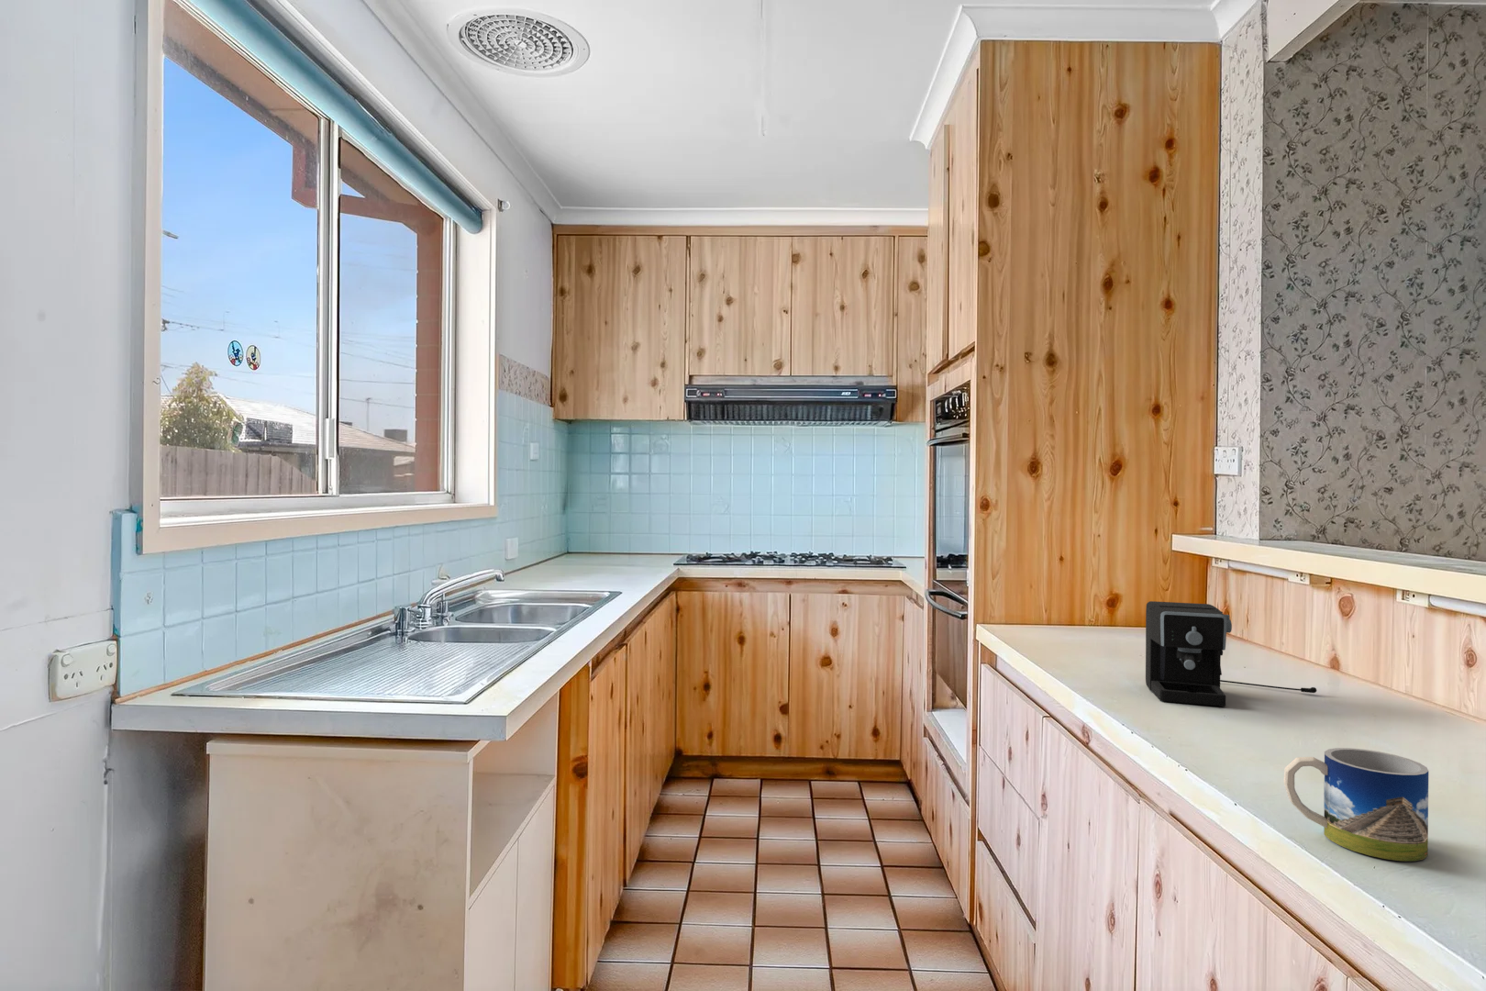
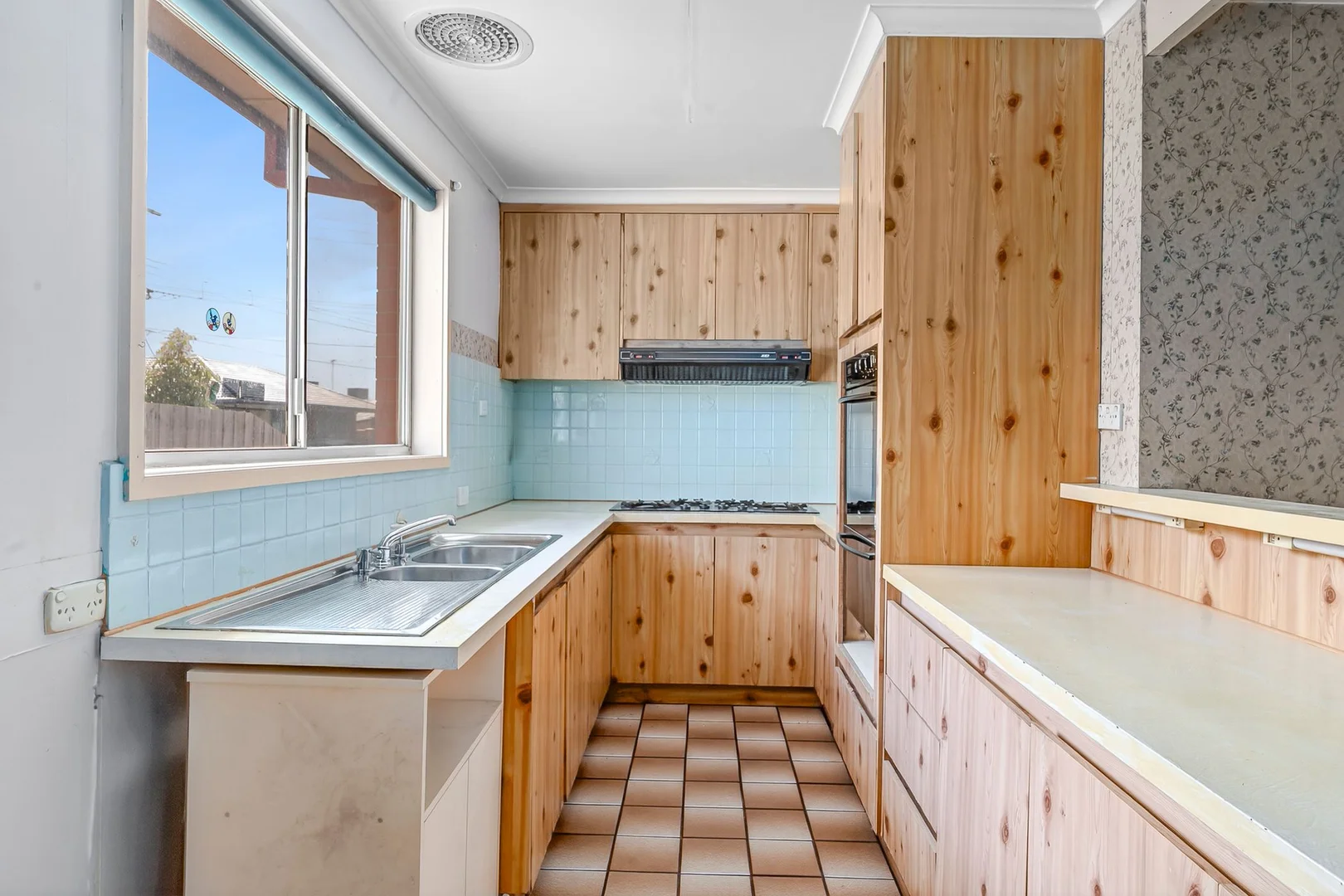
- mug (1352, 799)
- coffee maker (1225, 649)
